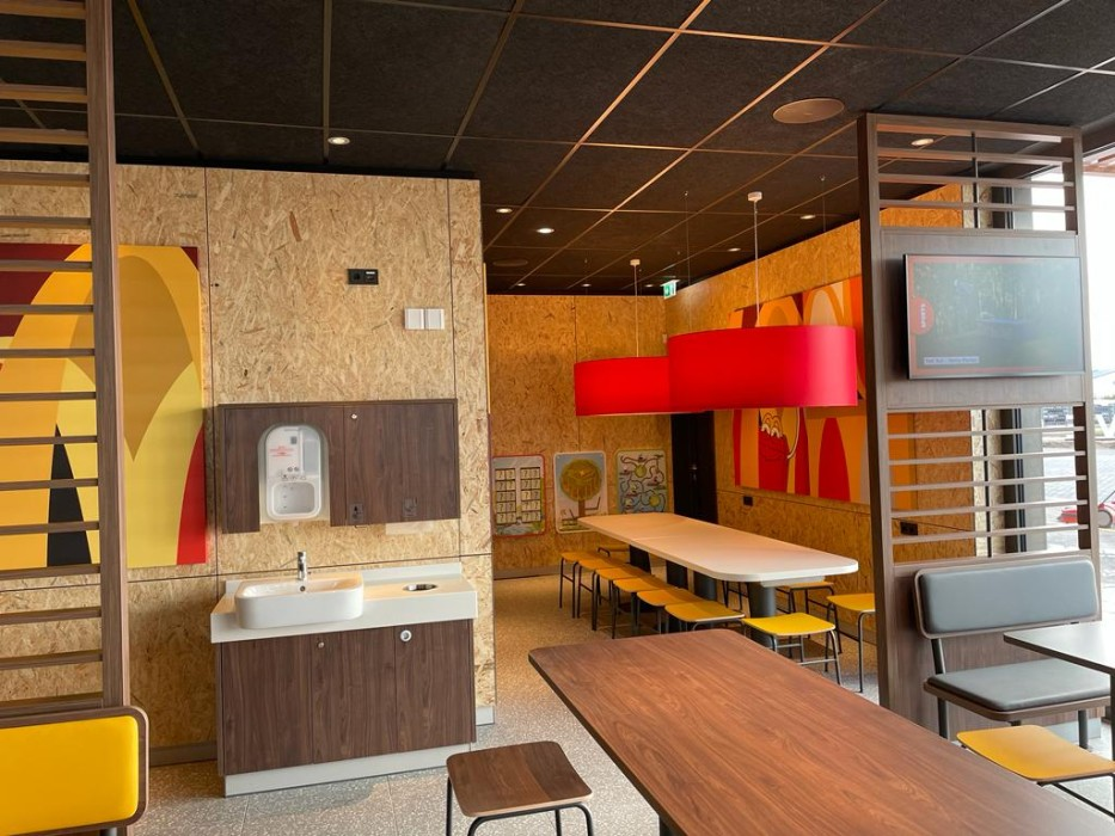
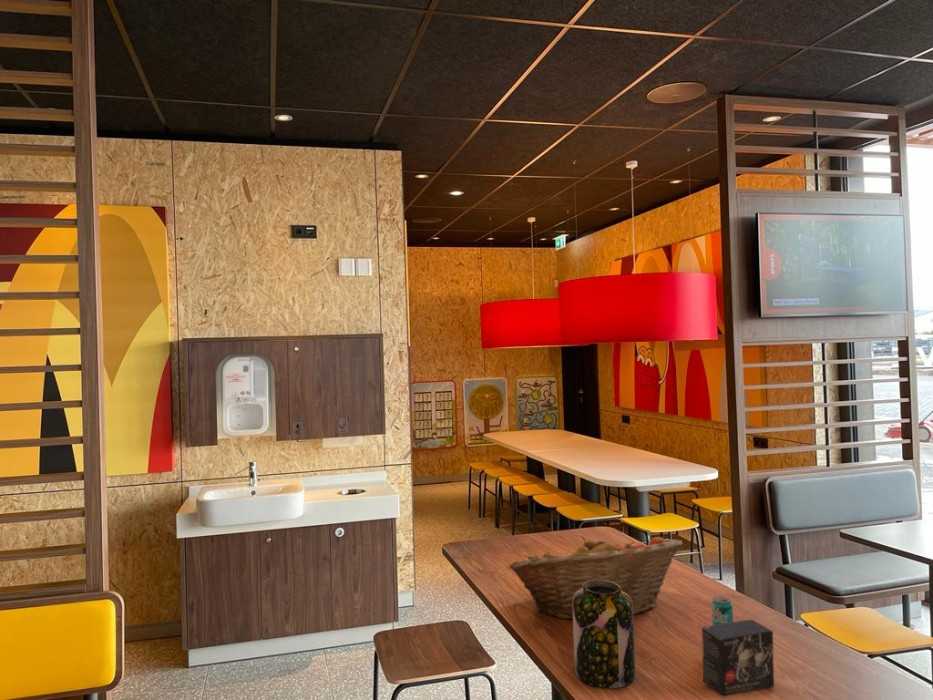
+ beverage can (722, 623)
+ jar (603, 629)
+ fruit basket (596, 568)
+ small box (737, 656)
